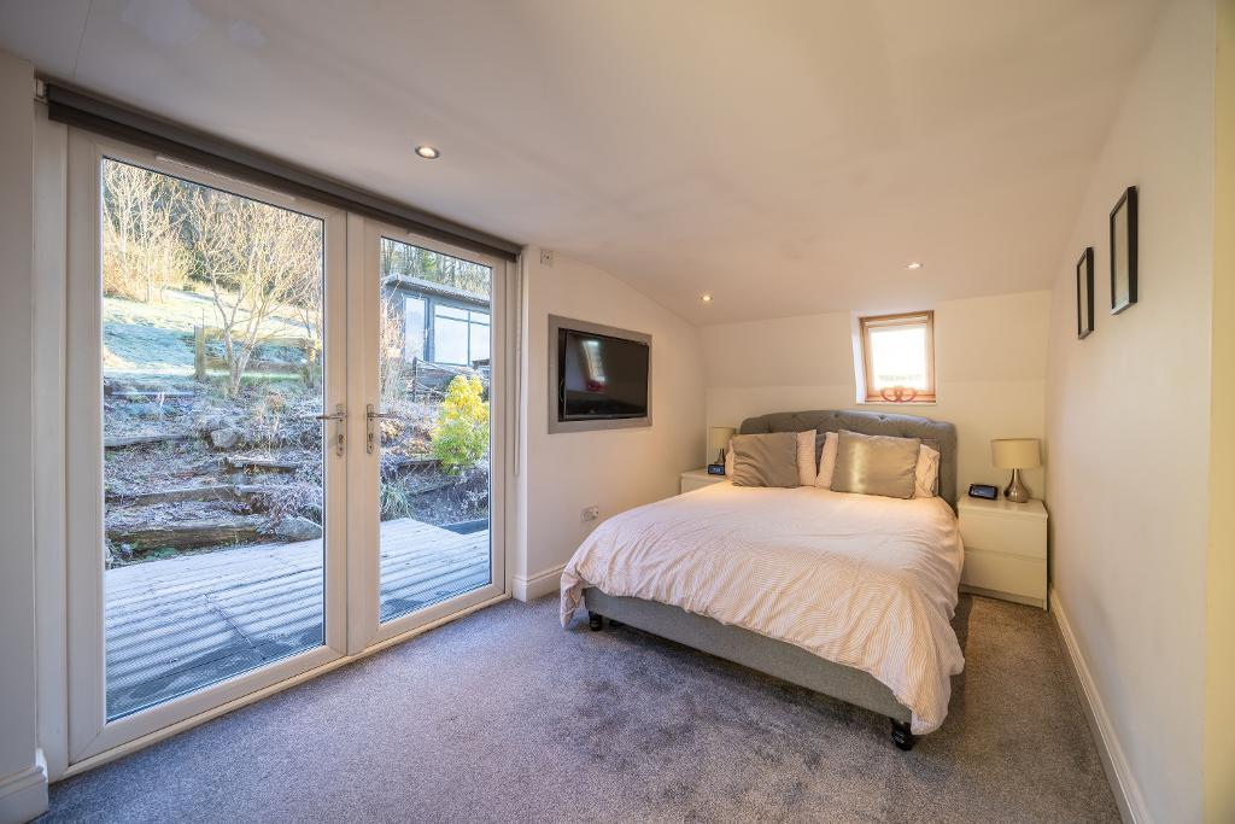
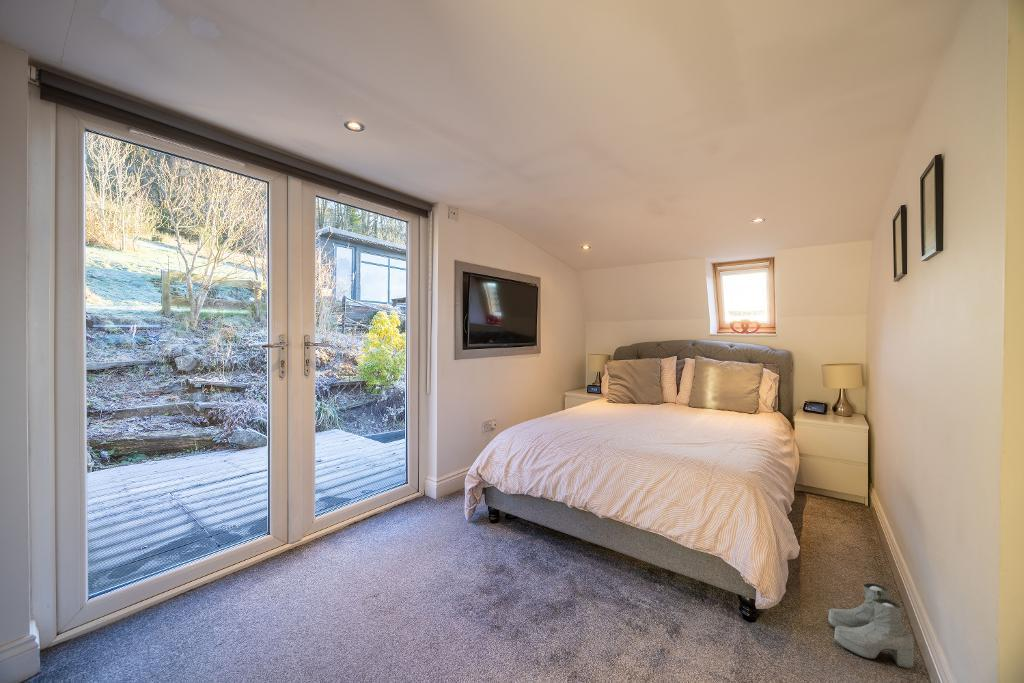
+ boots (867, 617)
